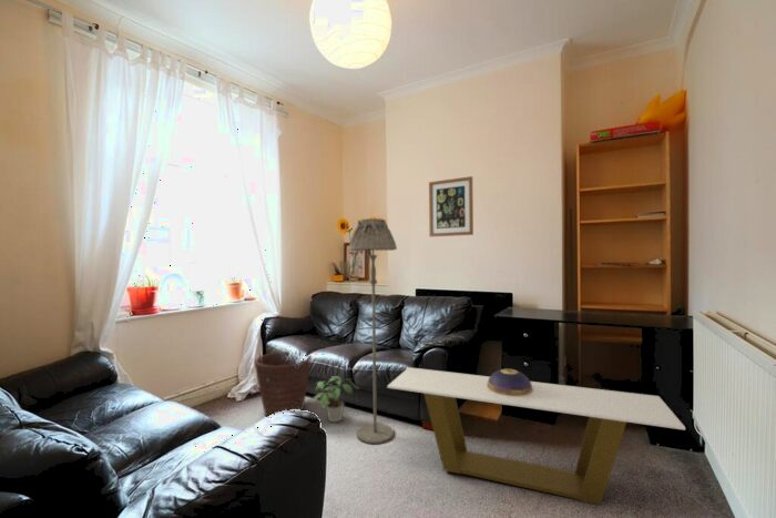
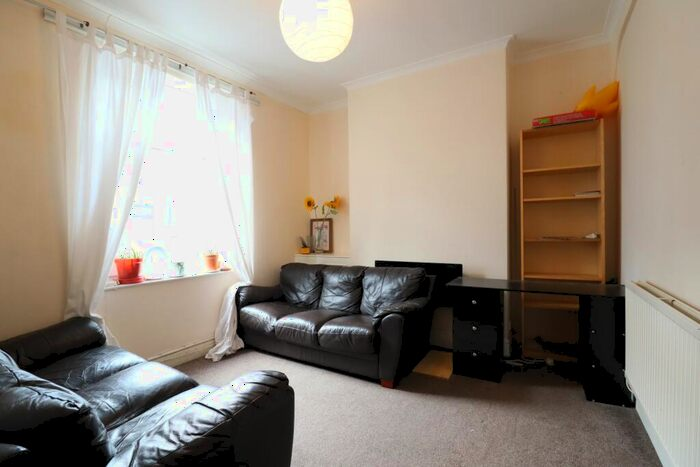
- decorative bowl (509, 378)
- floor lamp (374, 326)
- coffee table (520, 406)
- wall art (450, 207)
- basket (284, 384)
- potted plant (331, 399)
